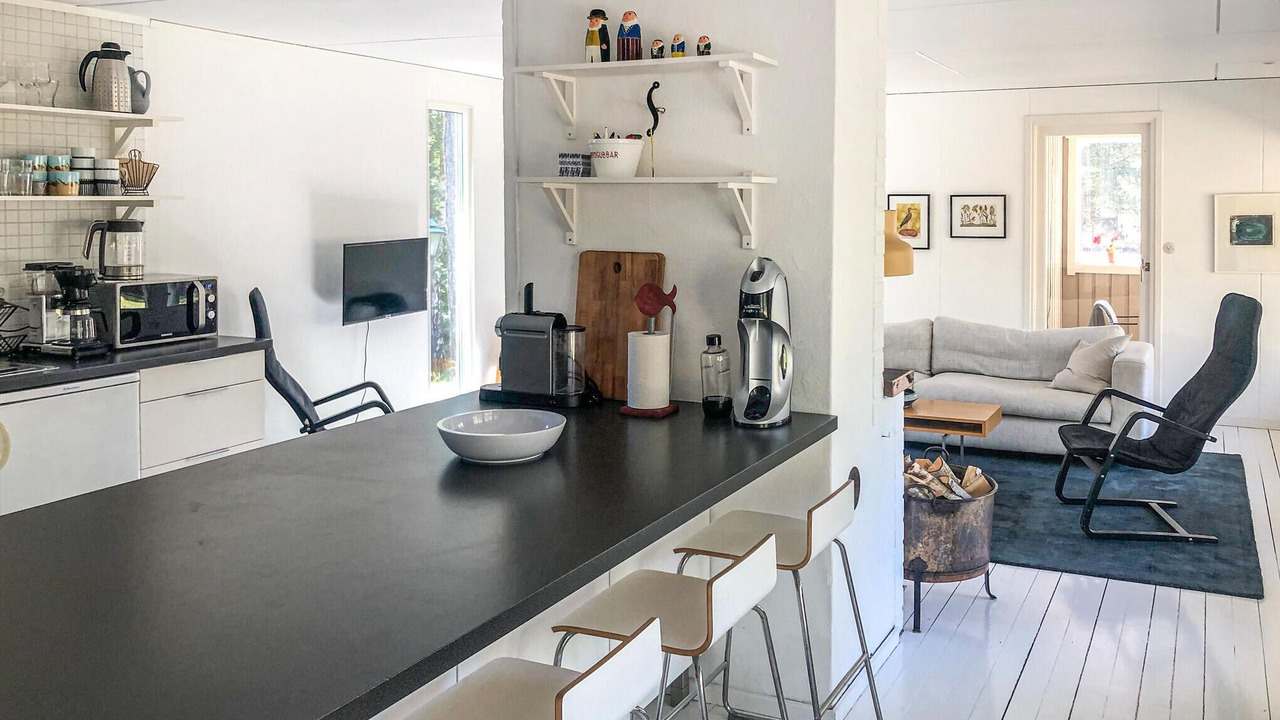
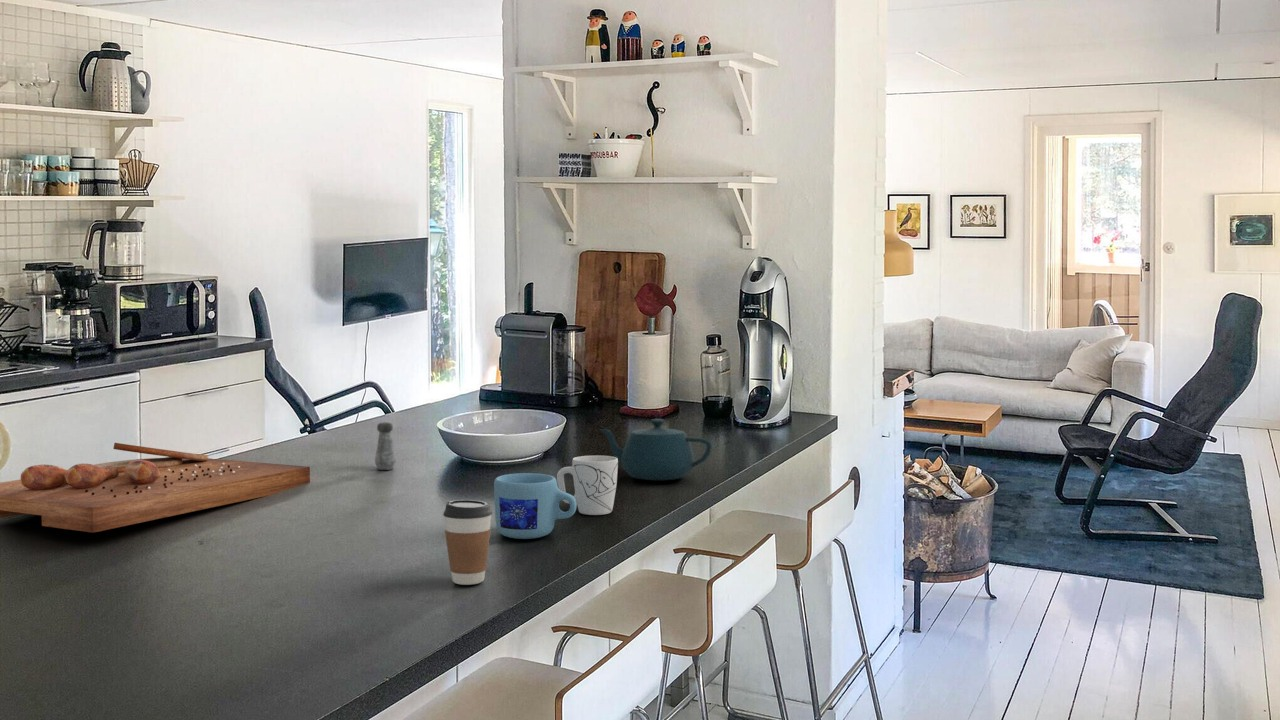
+ teapot (654, 448)
+ mug (535, 507)
+ mug (587, 485)
+ coffee cup (468, 542)
+ salt shaker (385, 445)
+ cutting board (140, 473)
